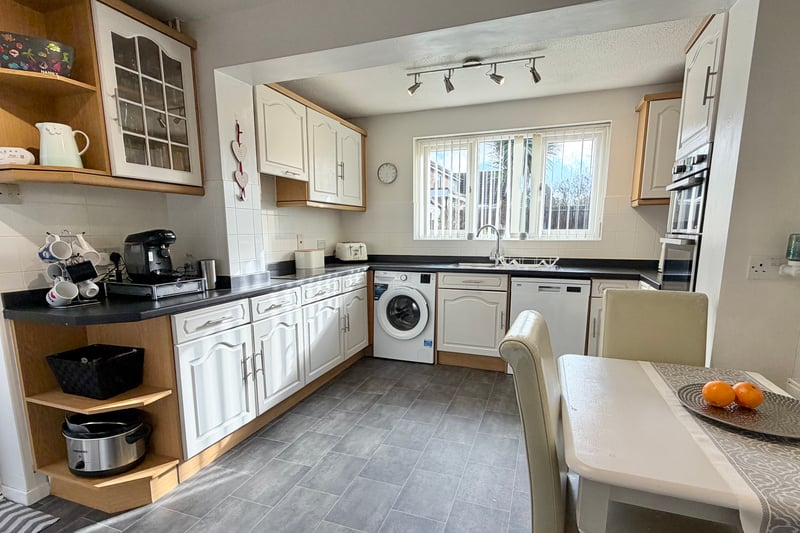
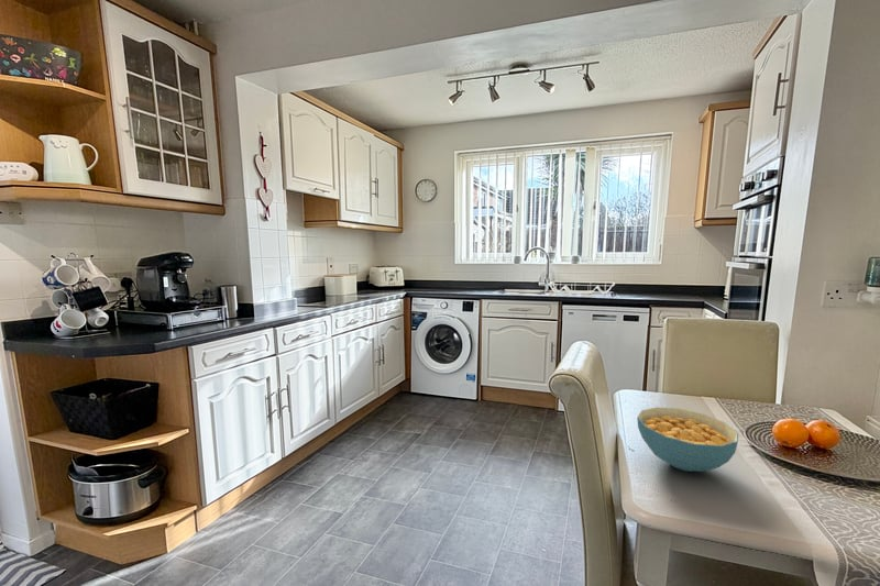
+ cereal bowl (683, 444)
